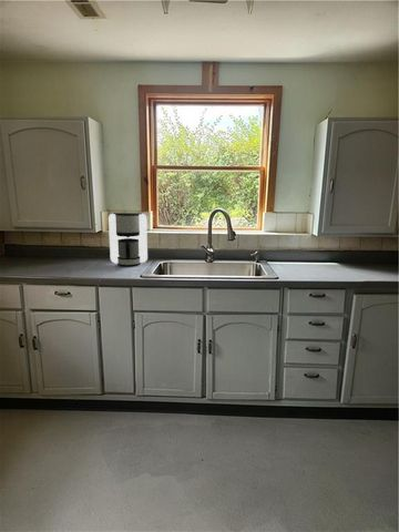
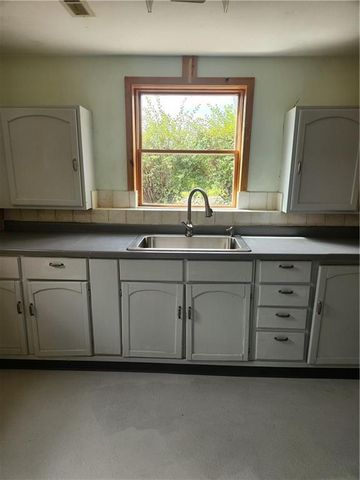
- coffee maker (127, 238)
